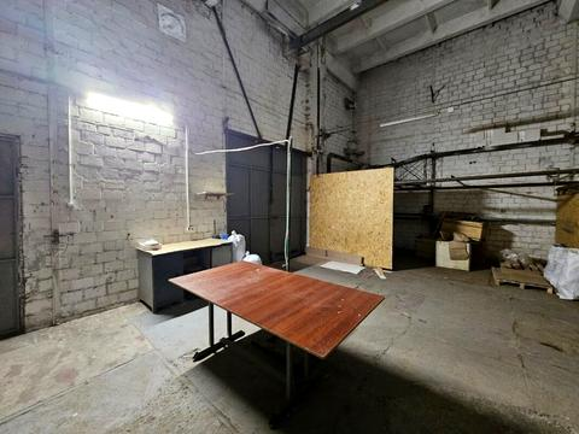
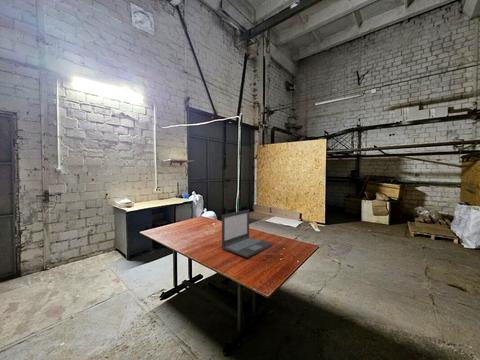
+ laptop (247, 230)
